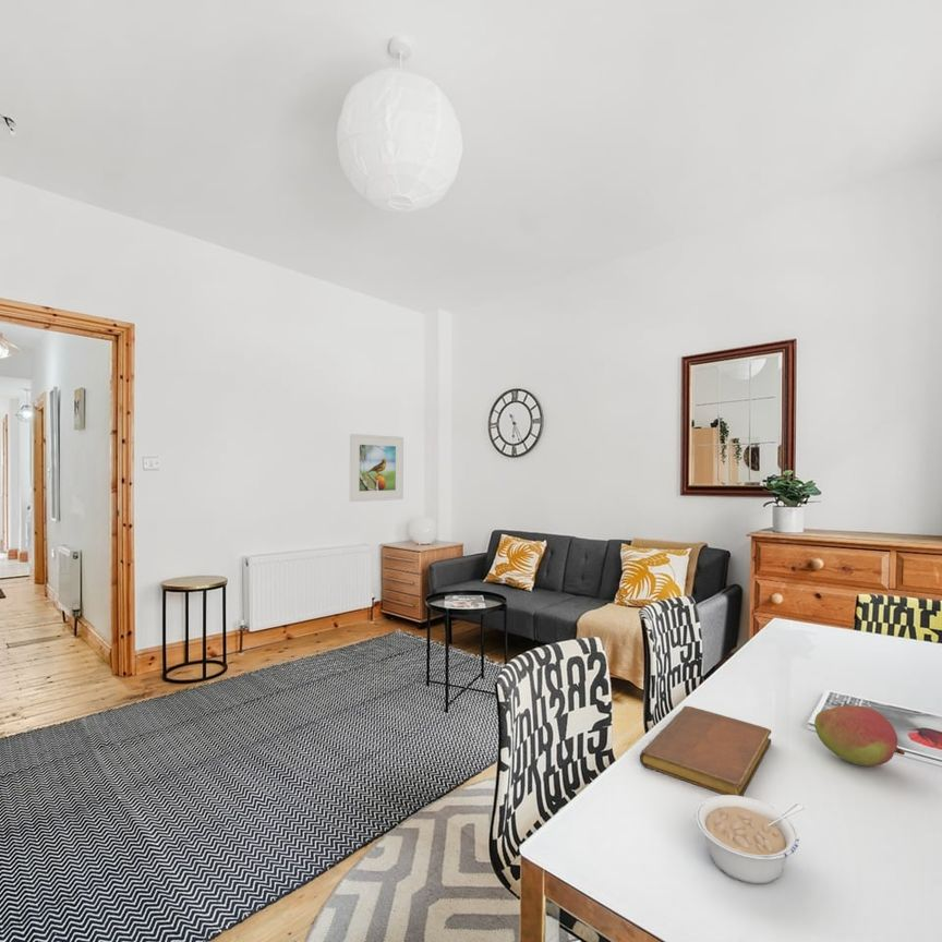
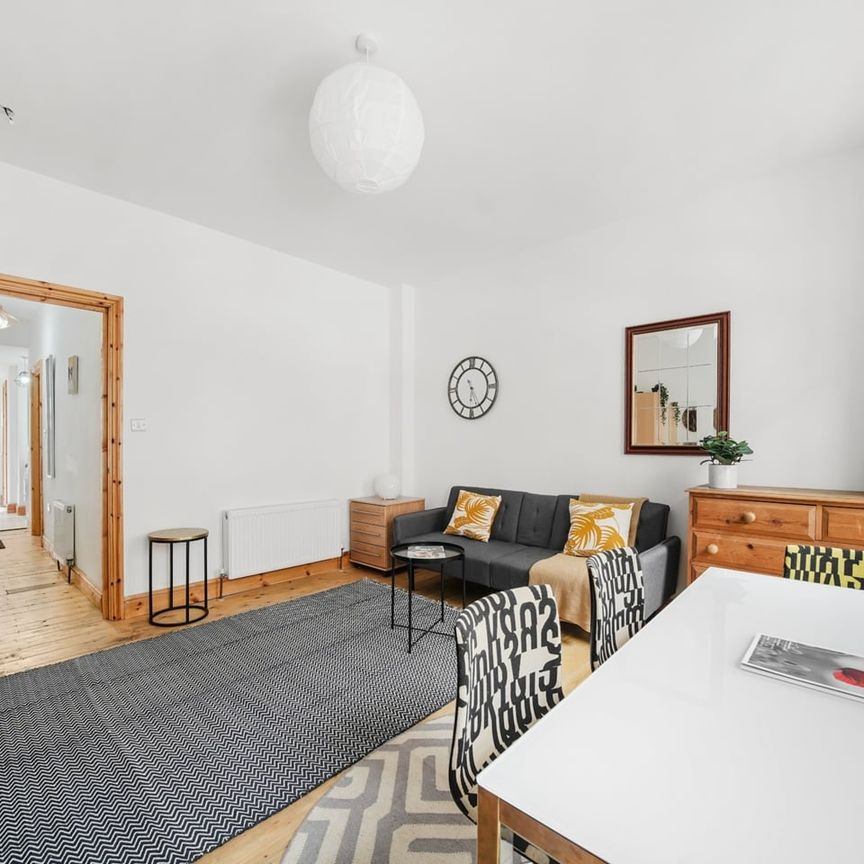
- legume (746, 835)
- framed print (377, 468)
- notebook (708, 746)
- fruit (857, 734)
